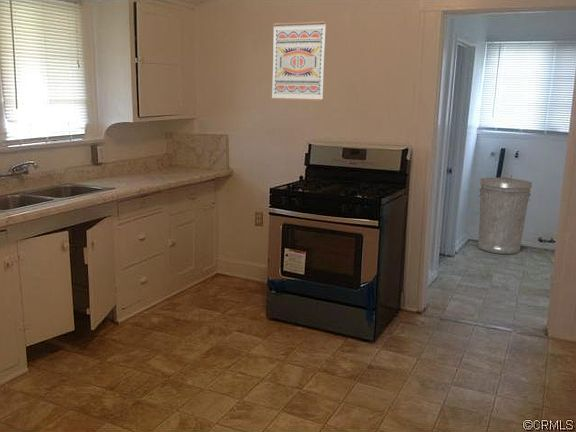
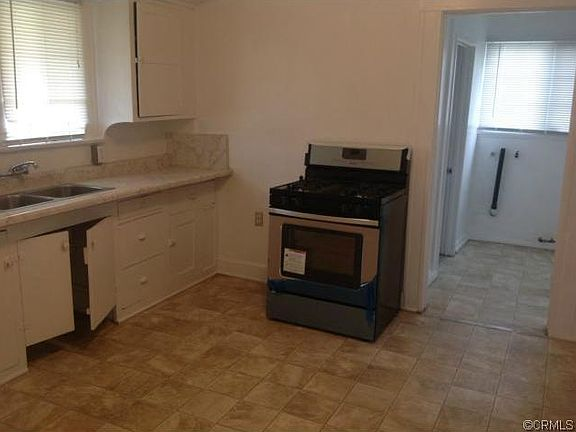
- trash can (502, 211)
- wall art (297, 61)
